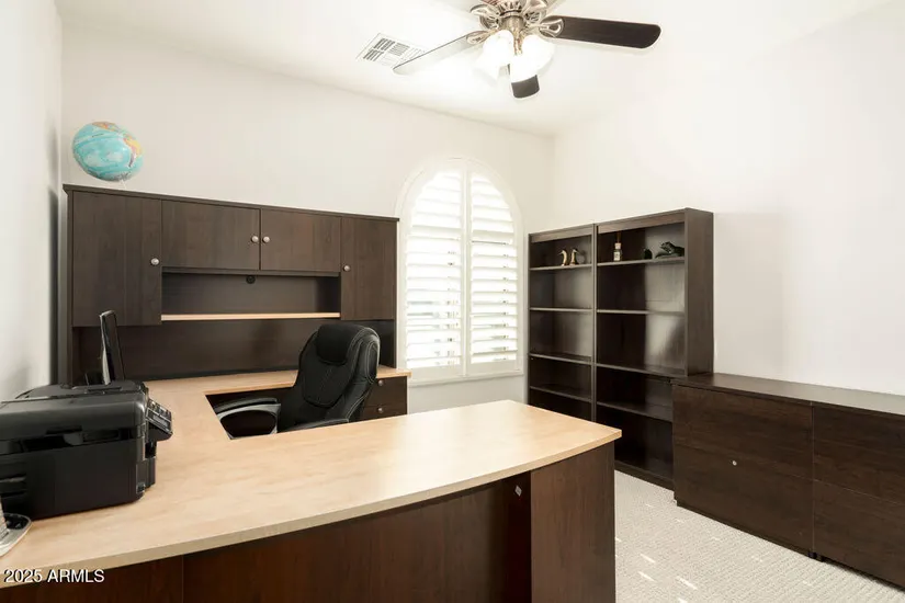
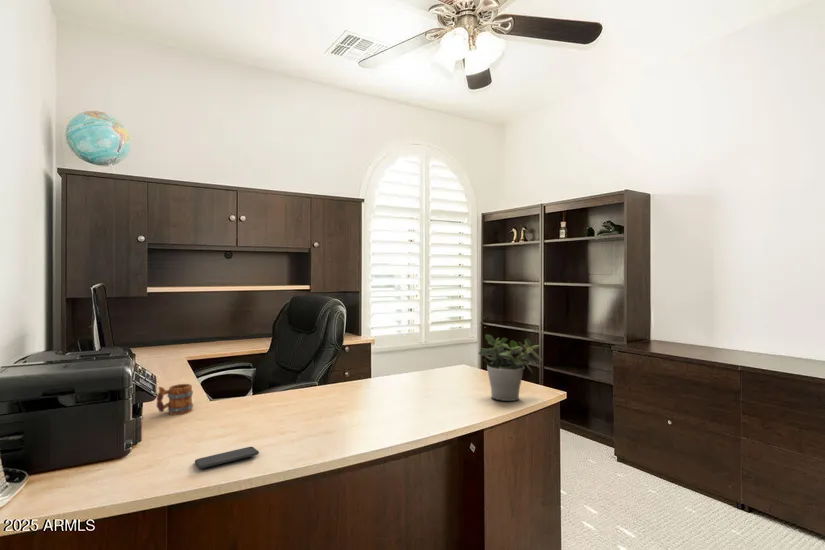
+ mug (175, 398)
+ potted plant (508, 365)
+ smartphone (227, 456)
